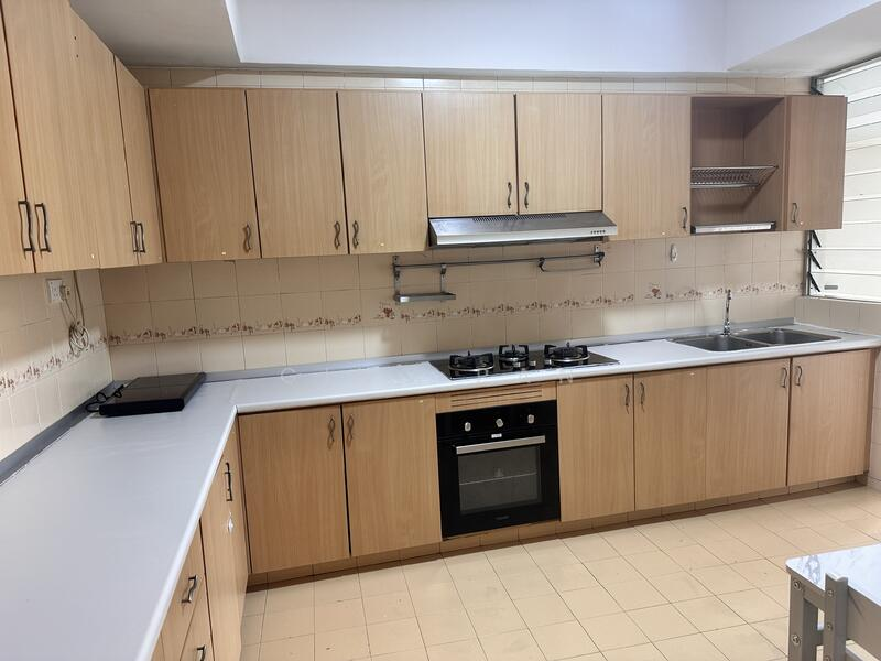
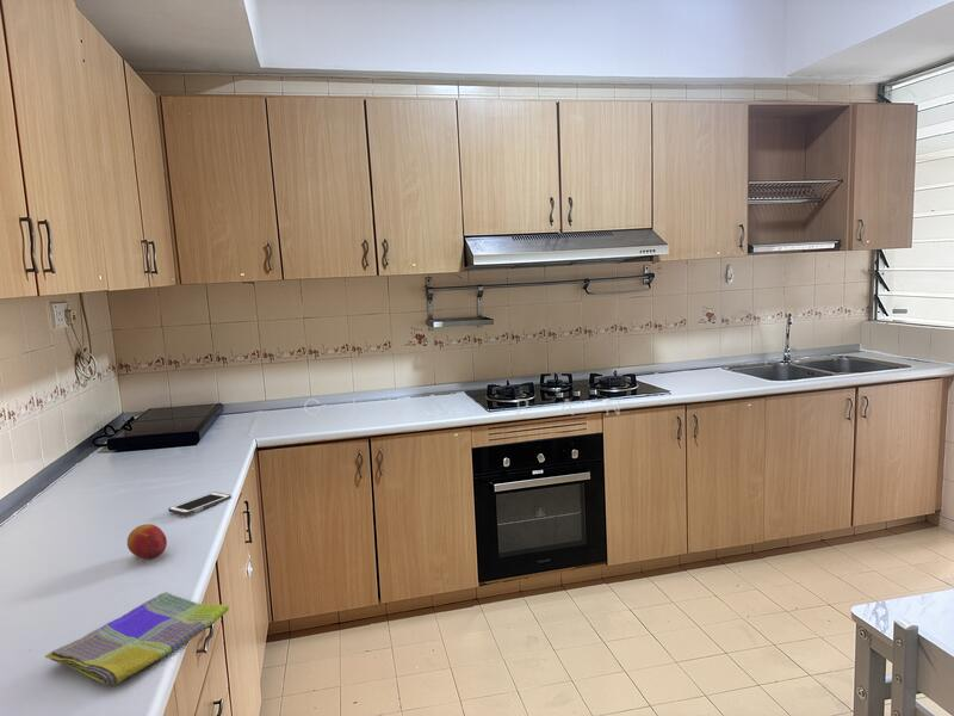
+ fruit (144, 541)
+ cell phone (200, 502)
+ dish towel (142, 632)
